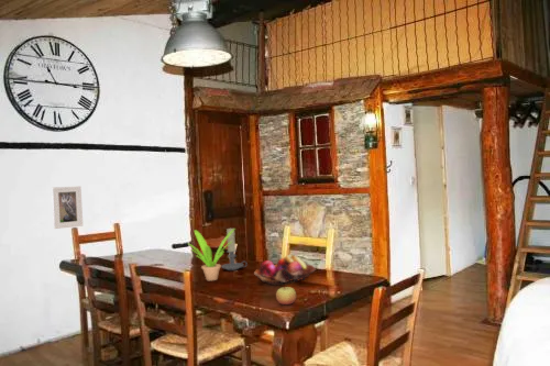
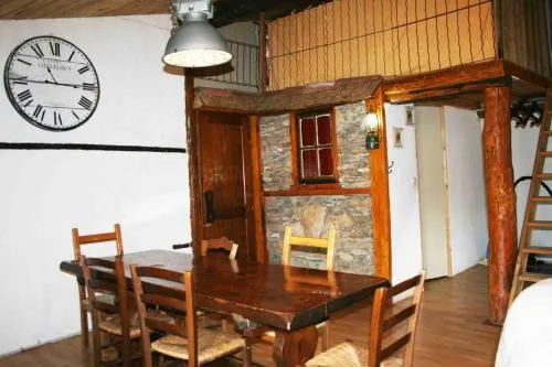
- fruit basket (285, 268)
- candle holder (233, 247)
- apple (286, 295)
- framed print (67, 207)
- potted plant (210, 255)
